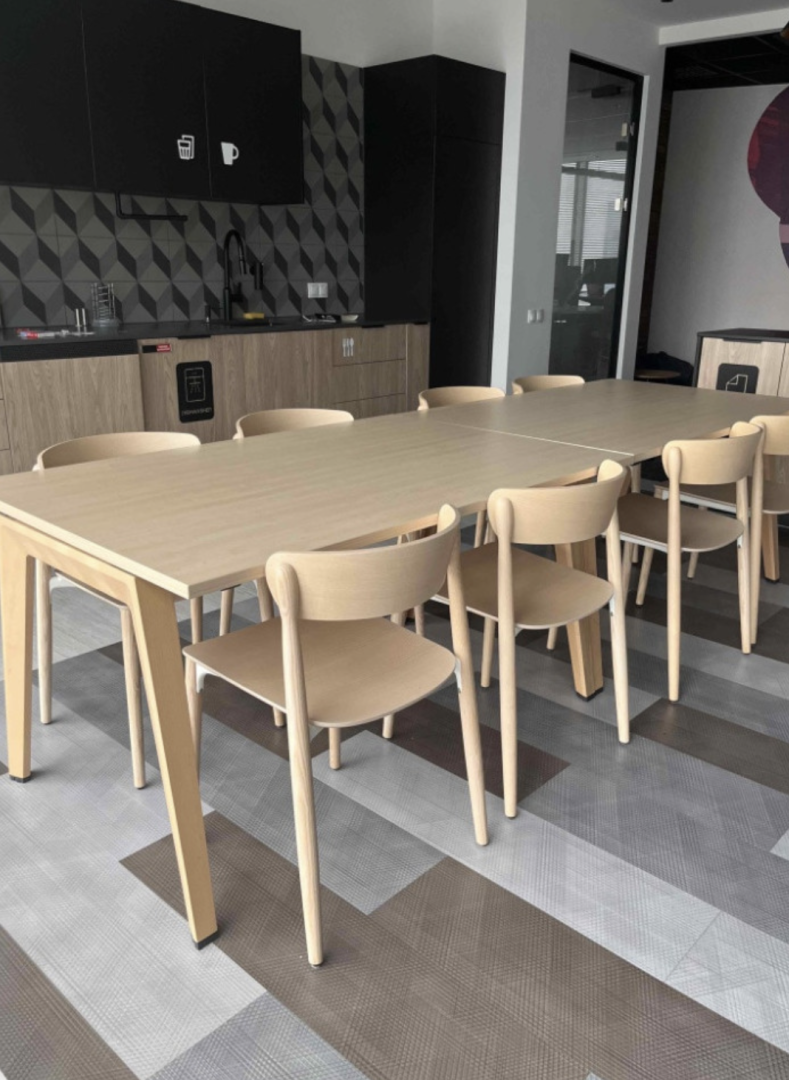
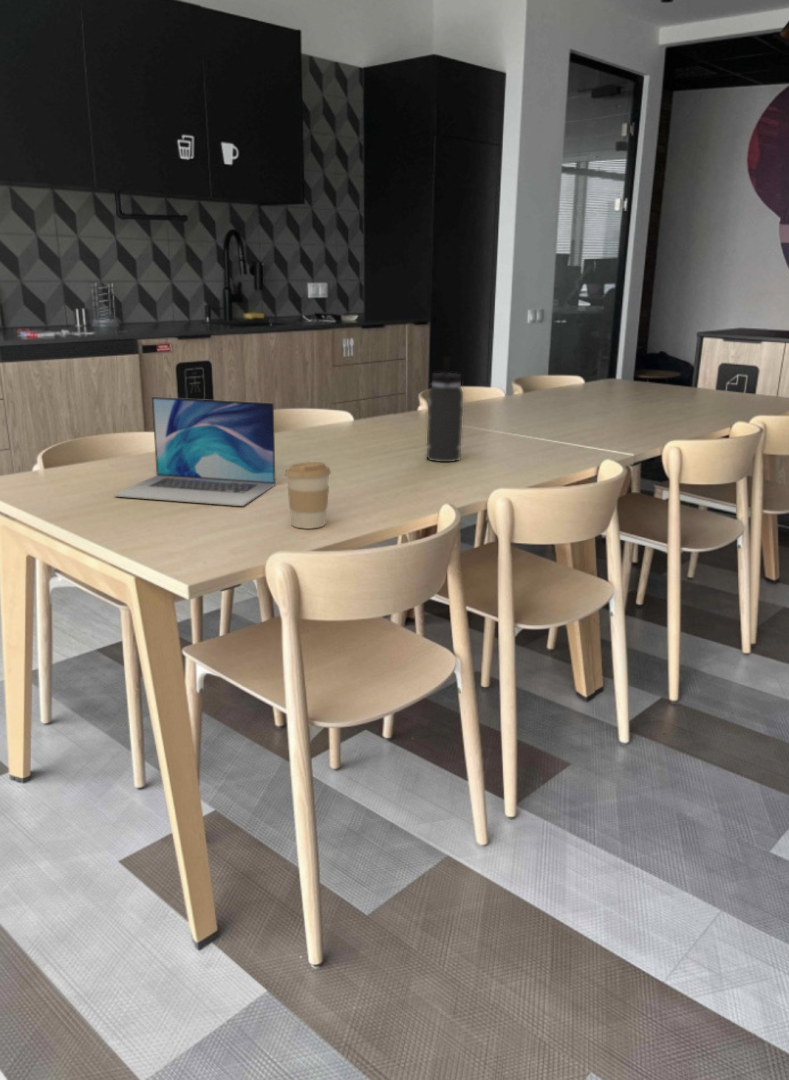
+ laptop (195, 448)
+ thermos bottle (445, 409)
+ coffee cup (308, 493)
